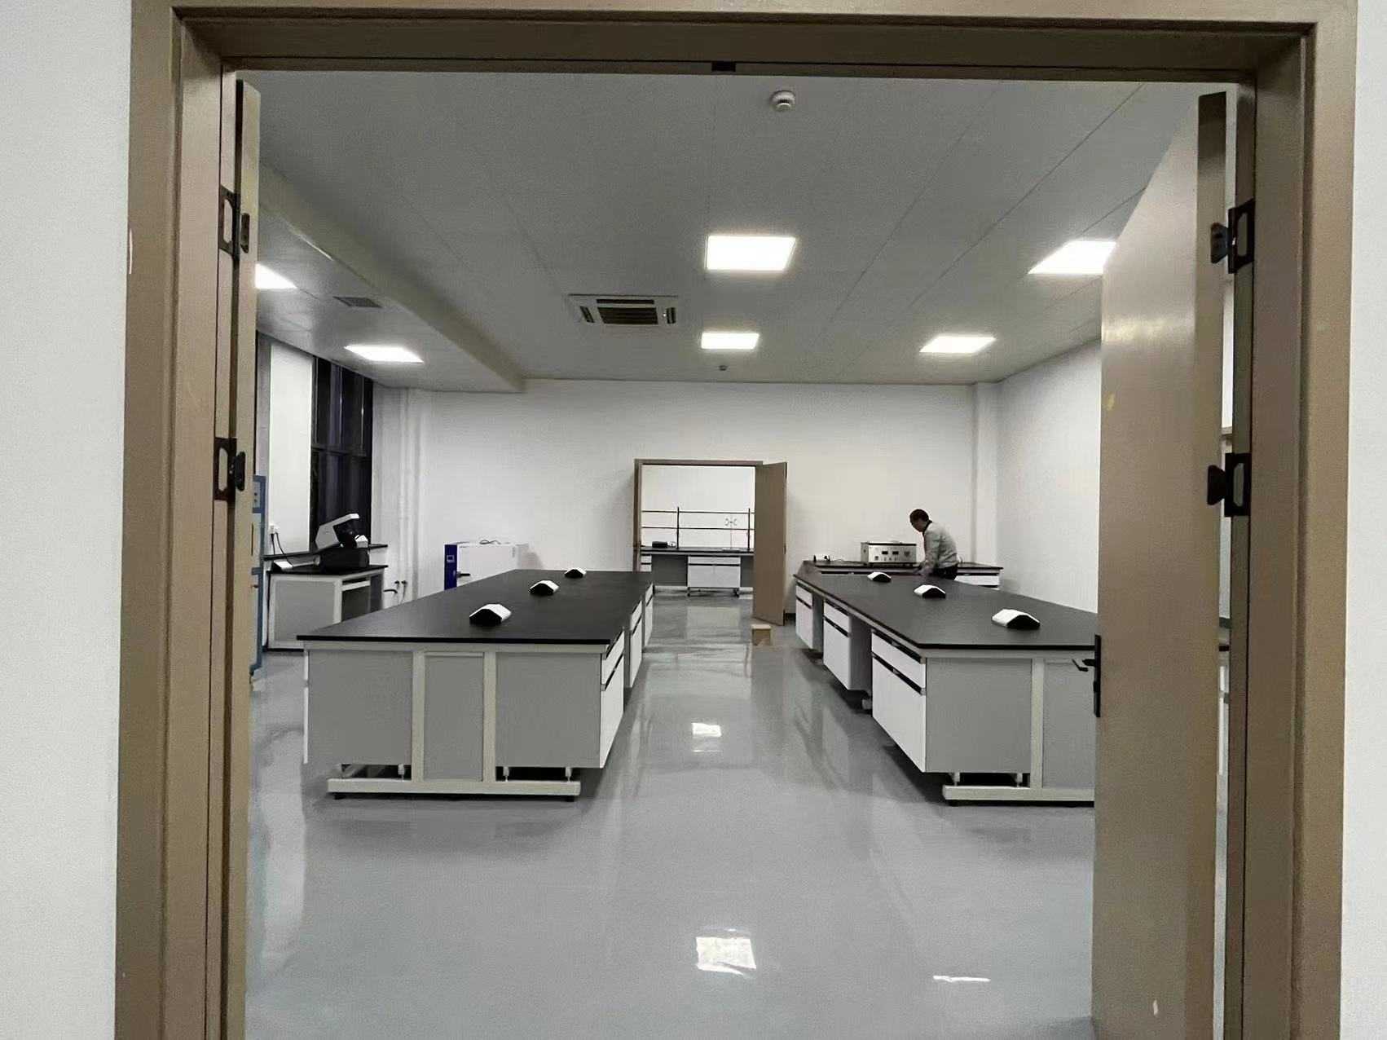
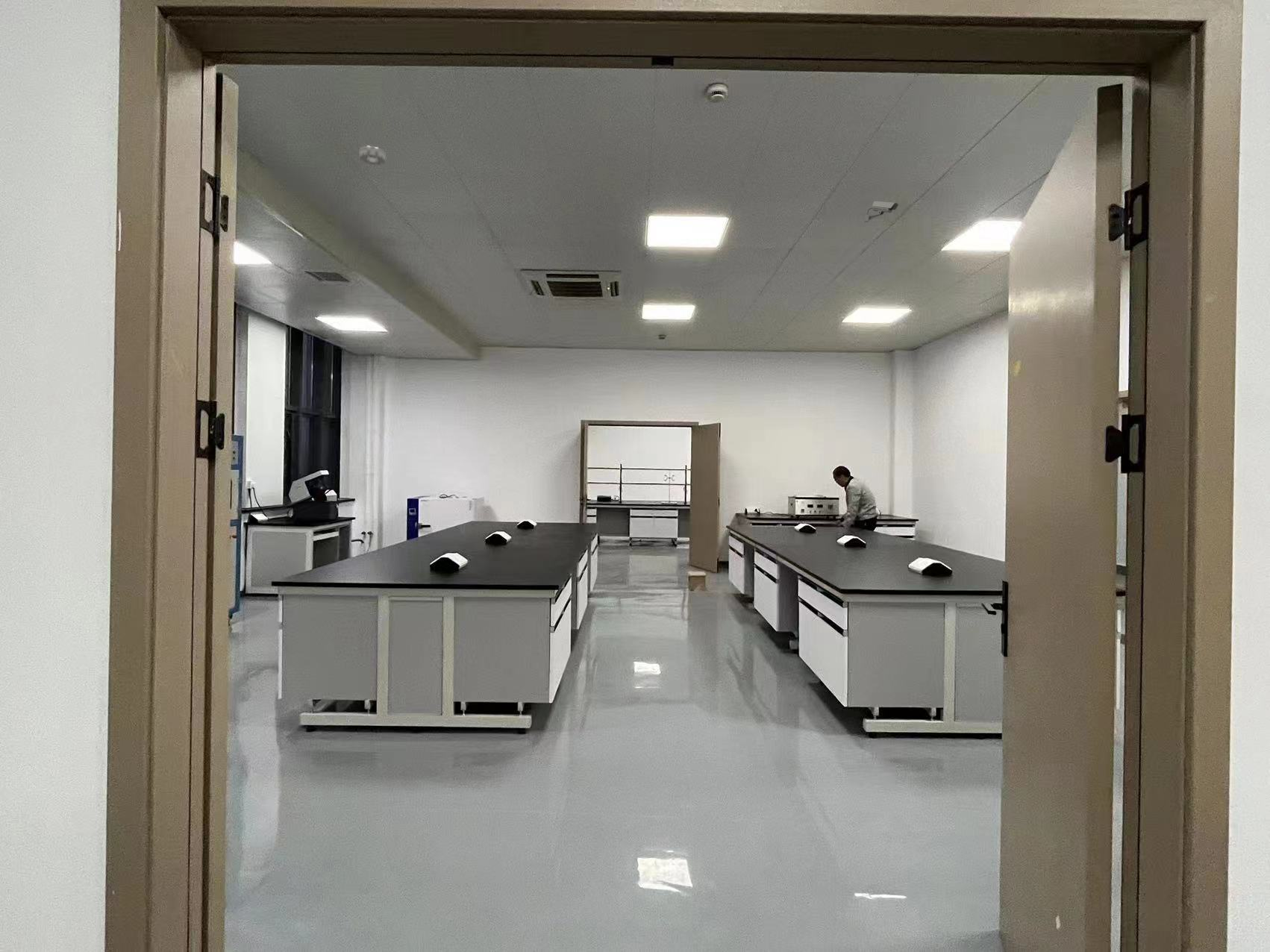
+ smoke detector (372, 154)
+ security camera (881, 209)
